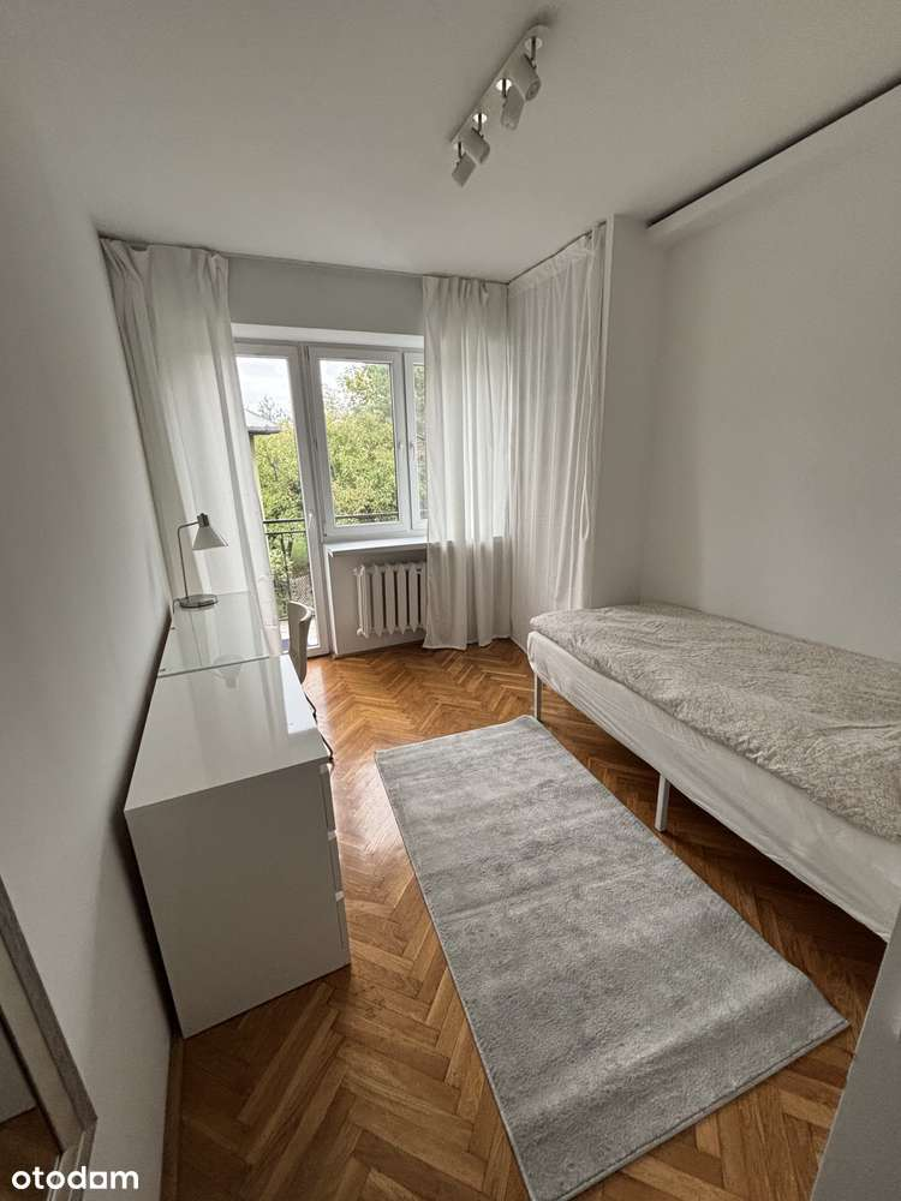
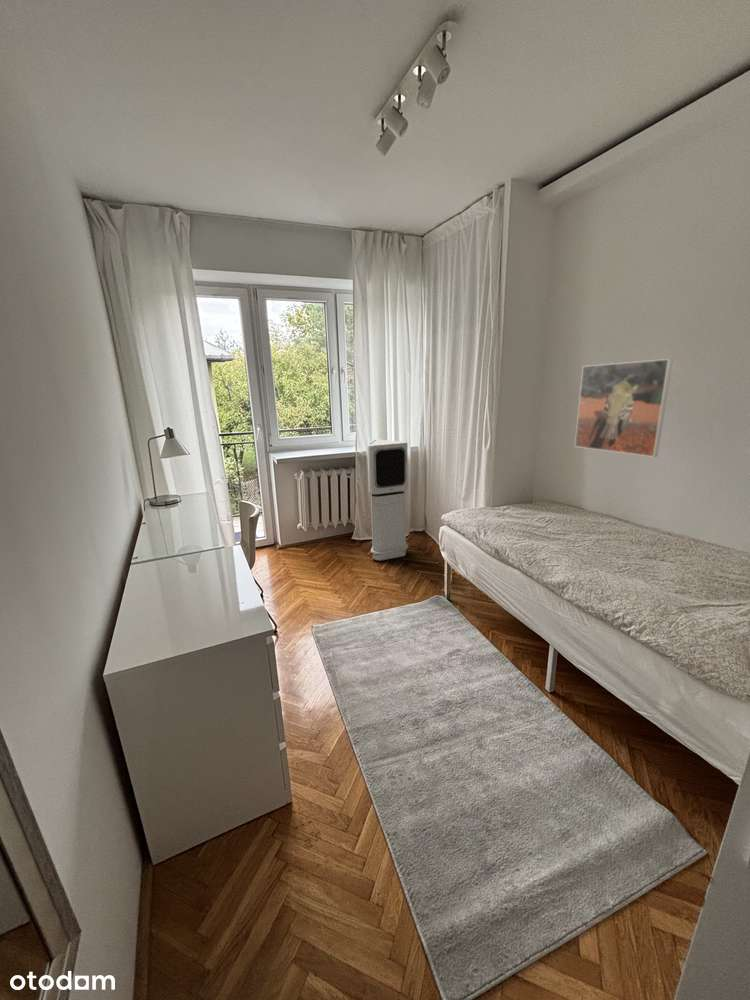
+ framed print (617, 408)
+ air purifier (383, 498)
